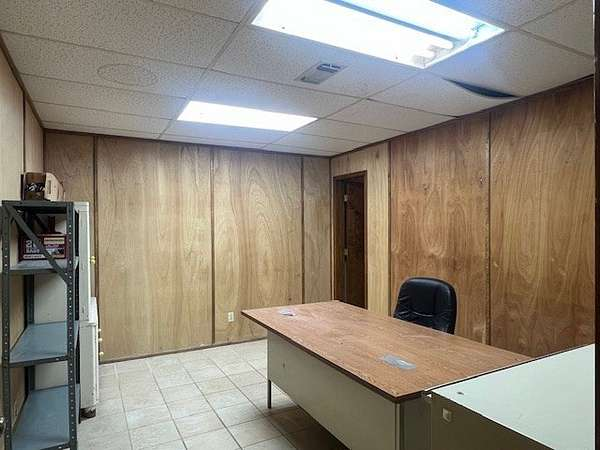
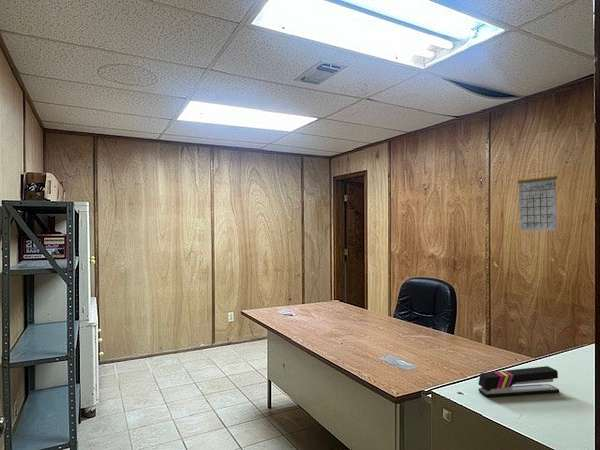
+ calendar (537, 198)
+ stapler (518, 380)
